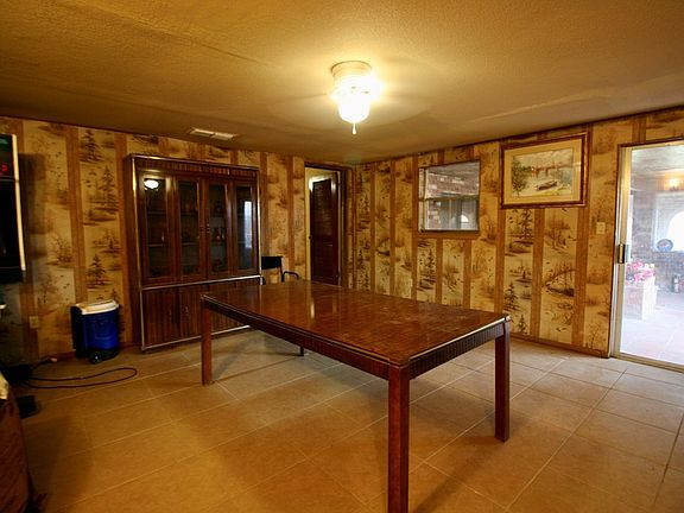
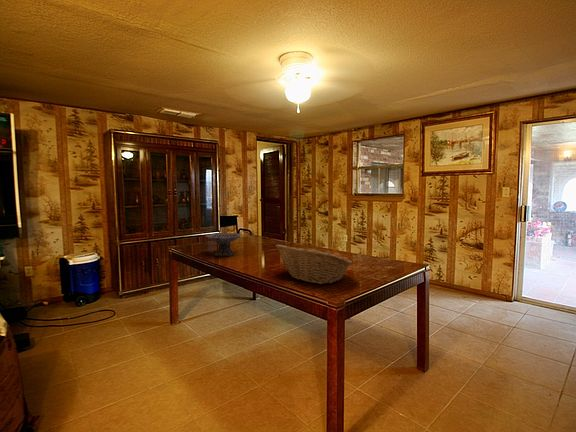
+ decorative bowl (224, 244)
+ fruit basket (312, 260)
